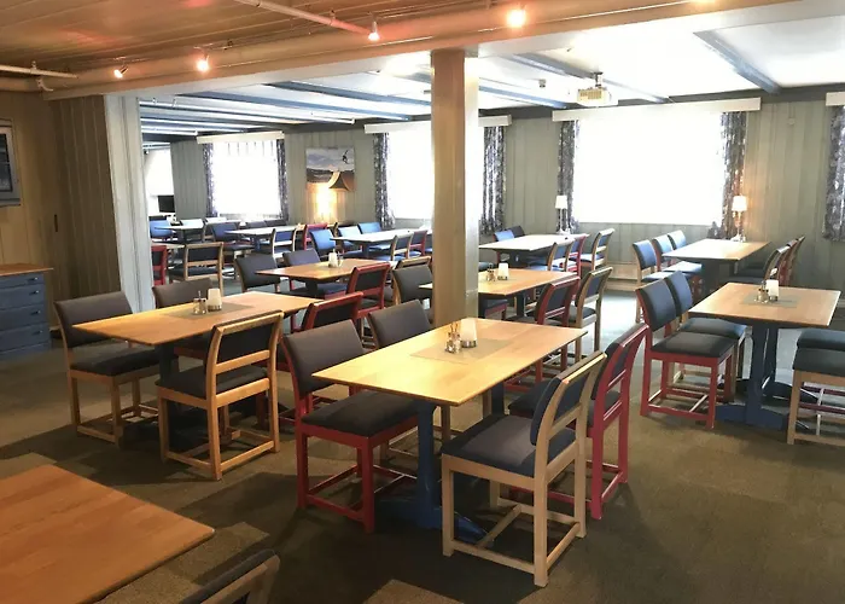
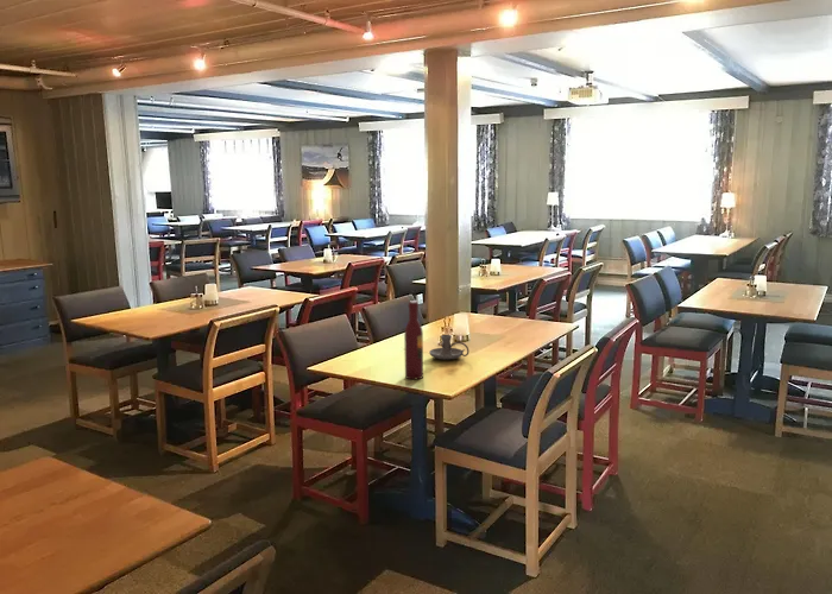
+ candle holder (449, 347)
+ wine bottle (414, 339)
